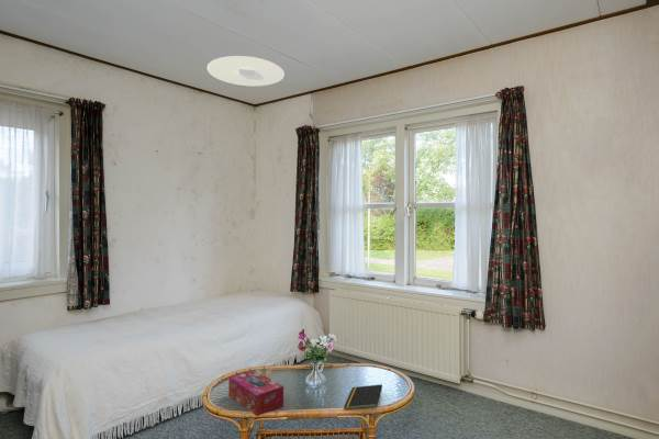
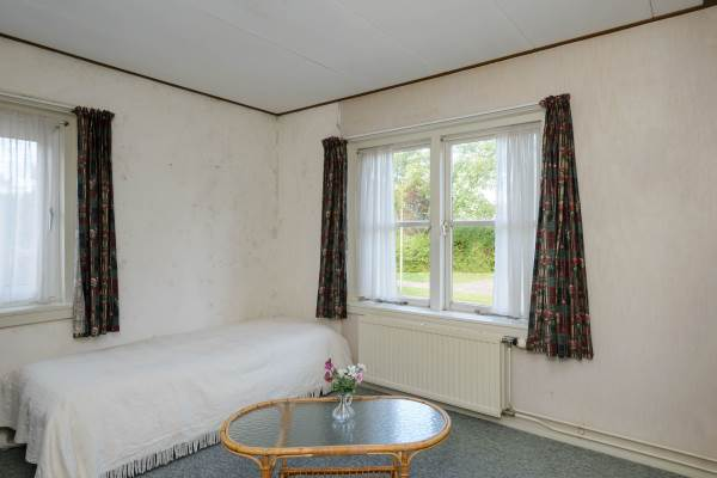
- notepad (364, 396)
- ceiling light (246, 68)
- tissue box (255, 391)
